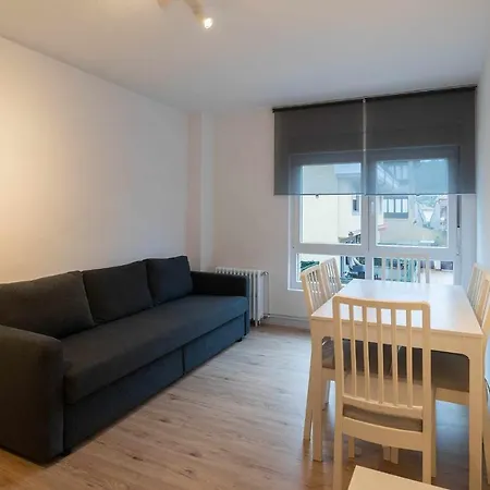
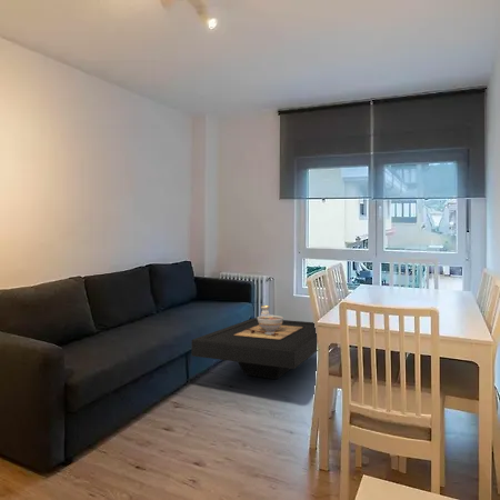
+ coffee table (270, 340)
